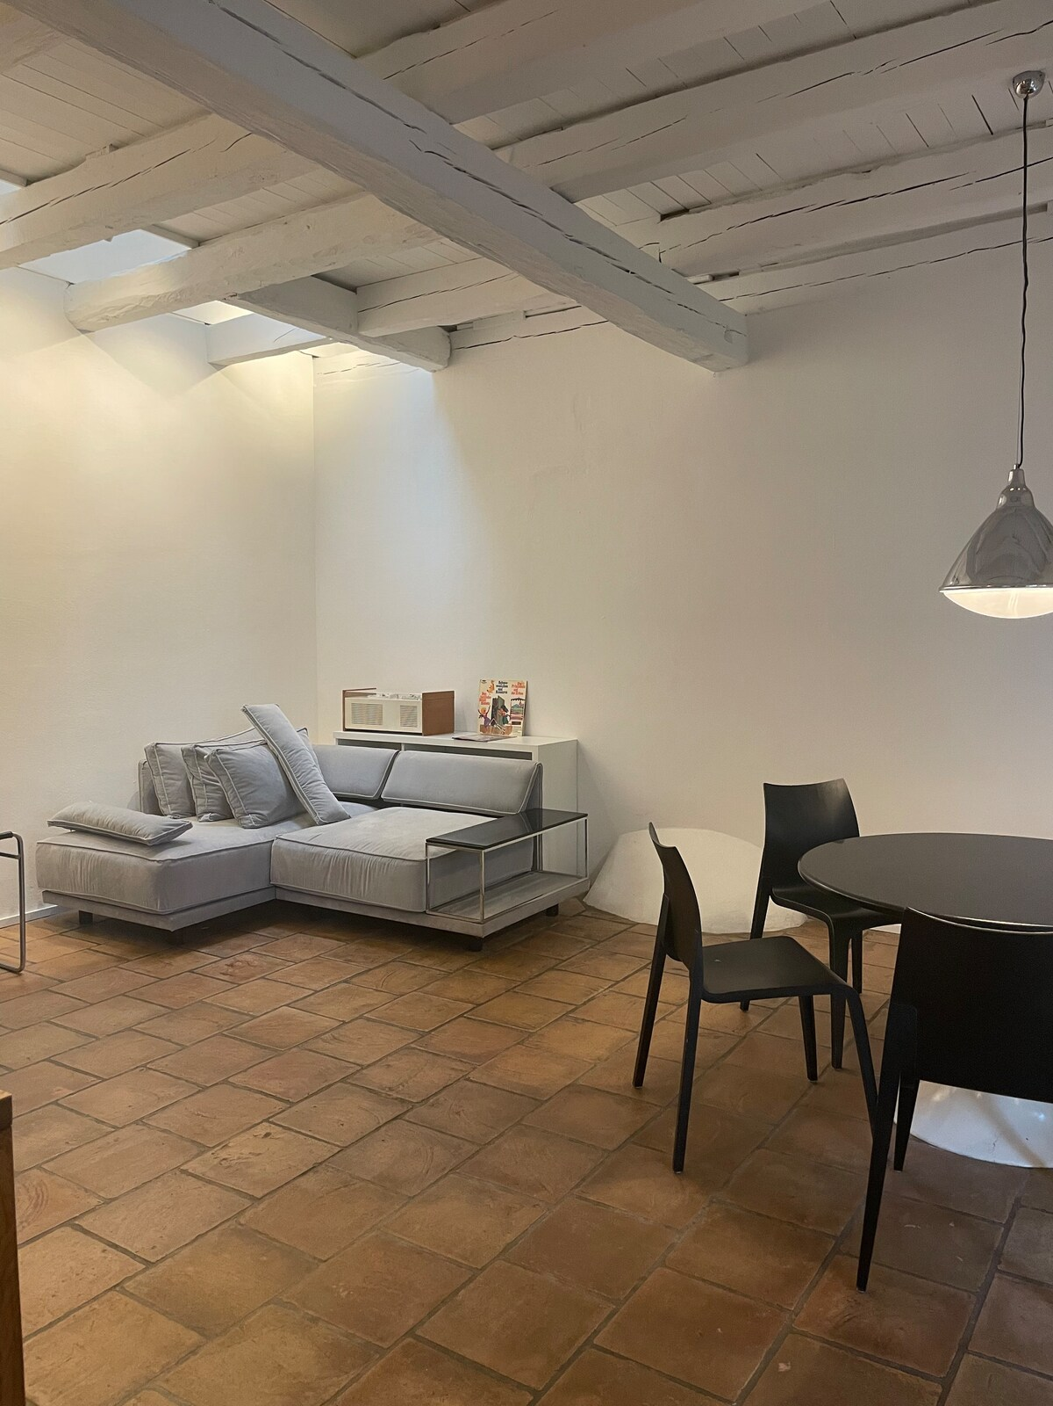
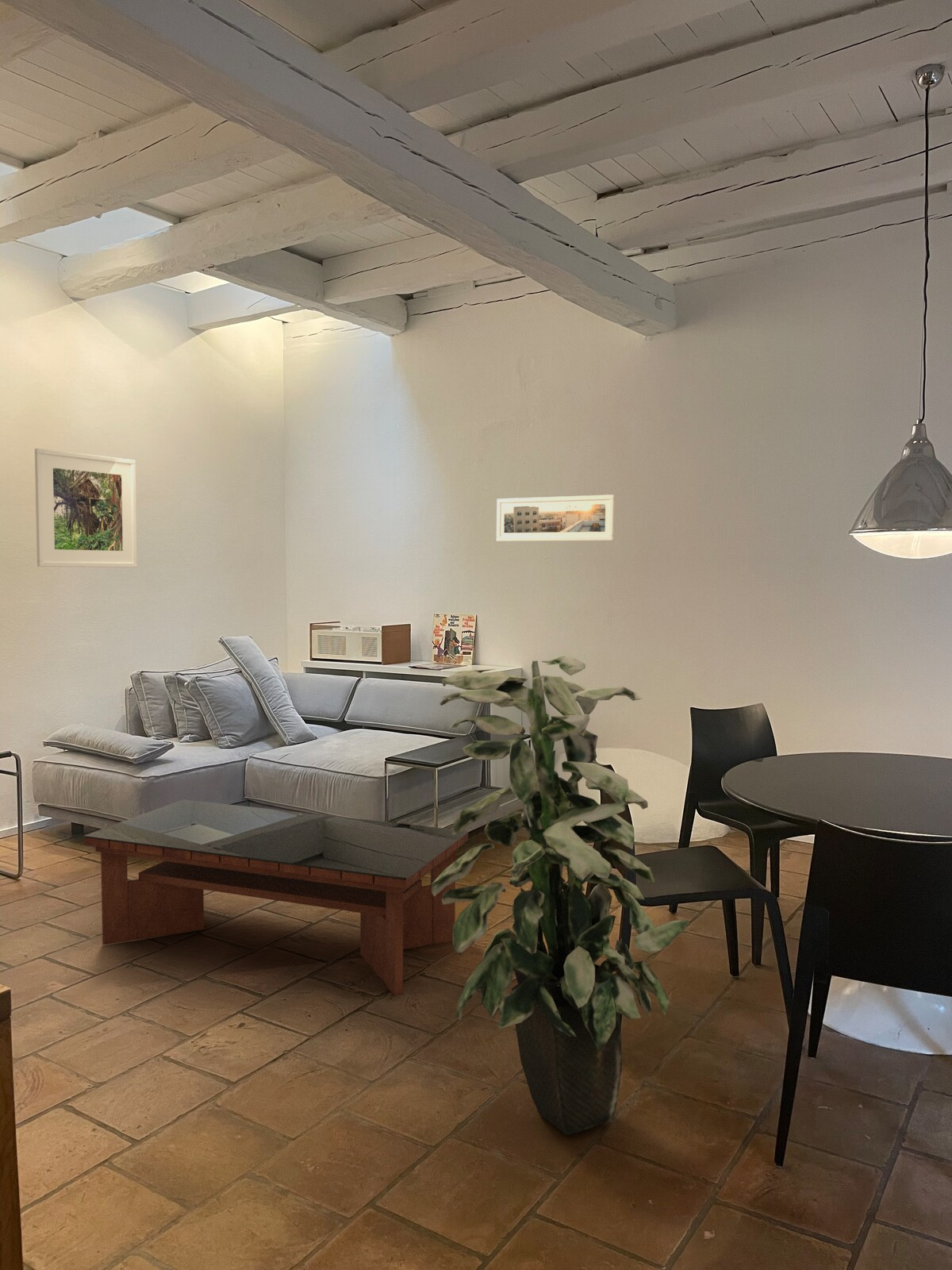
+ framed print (553, 518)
+ indoor plant (551, 887)
+ coffee table (279, 887)
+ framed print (88, 510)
